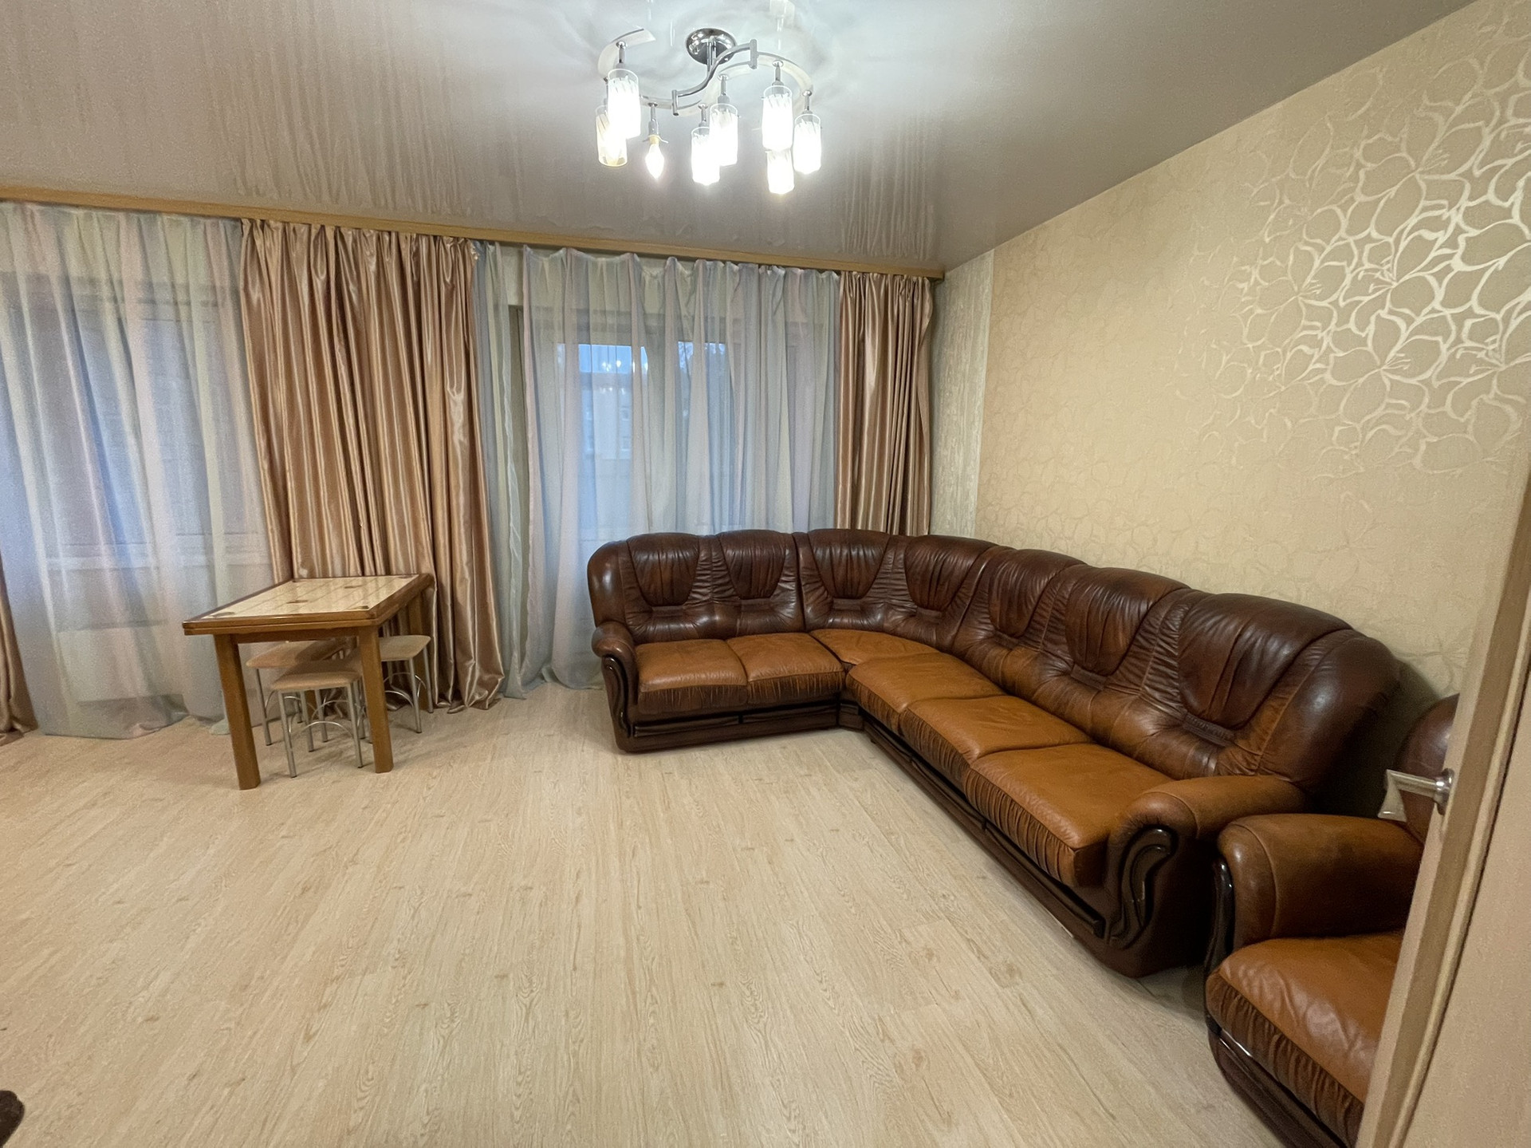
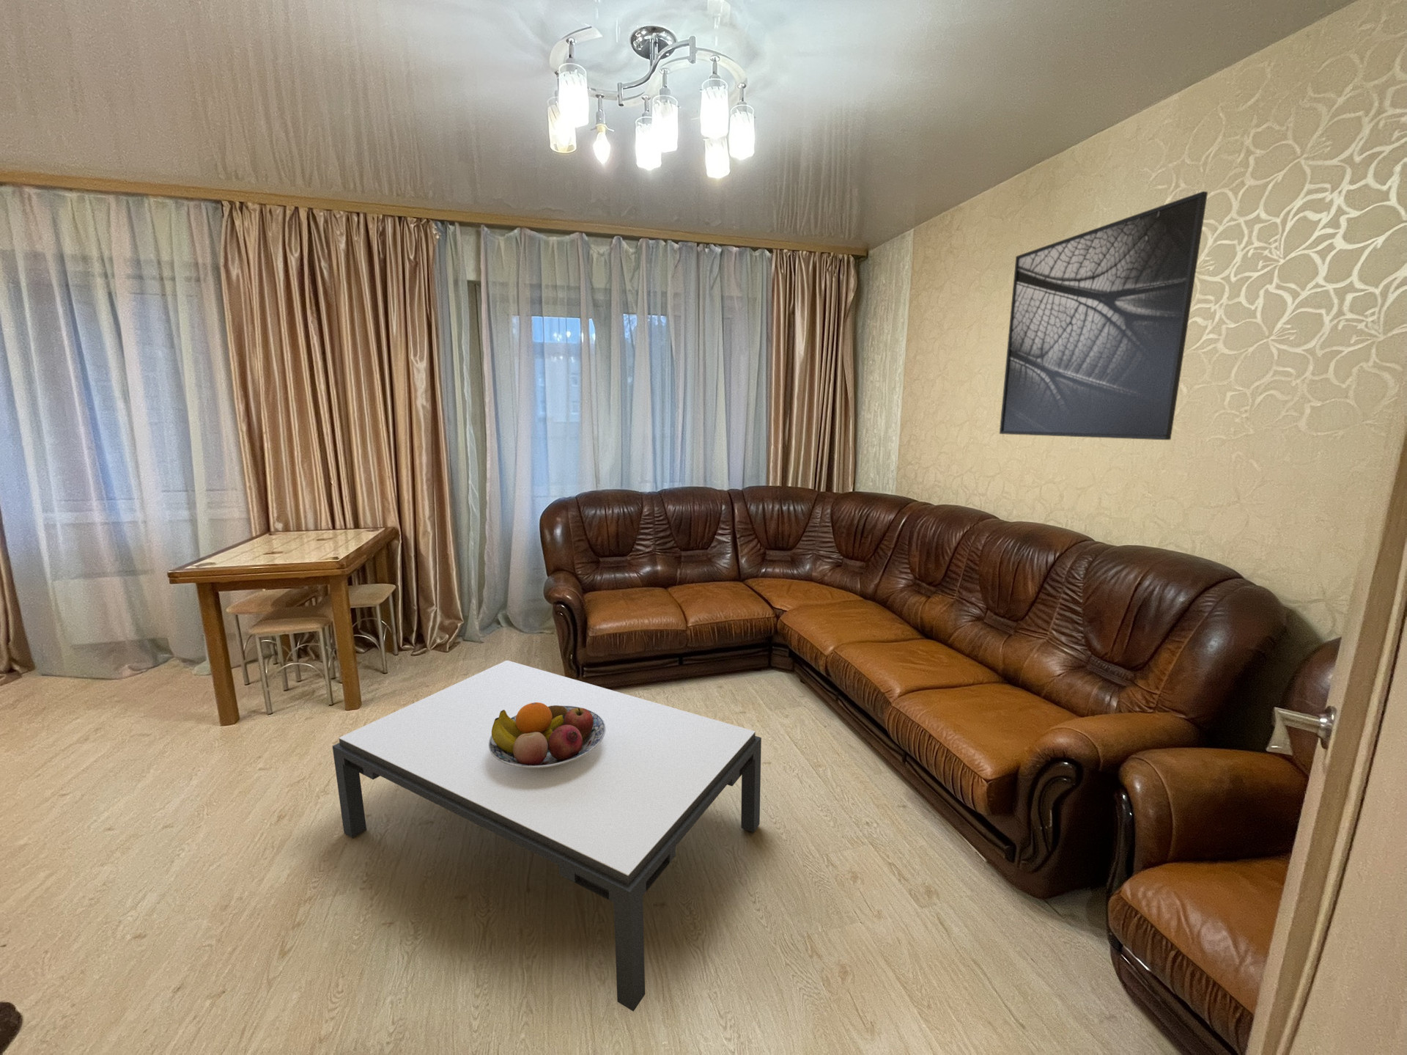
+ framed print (1084, 336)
+ fruit bowl (548, 728)
+ coffee table (551, 782)
